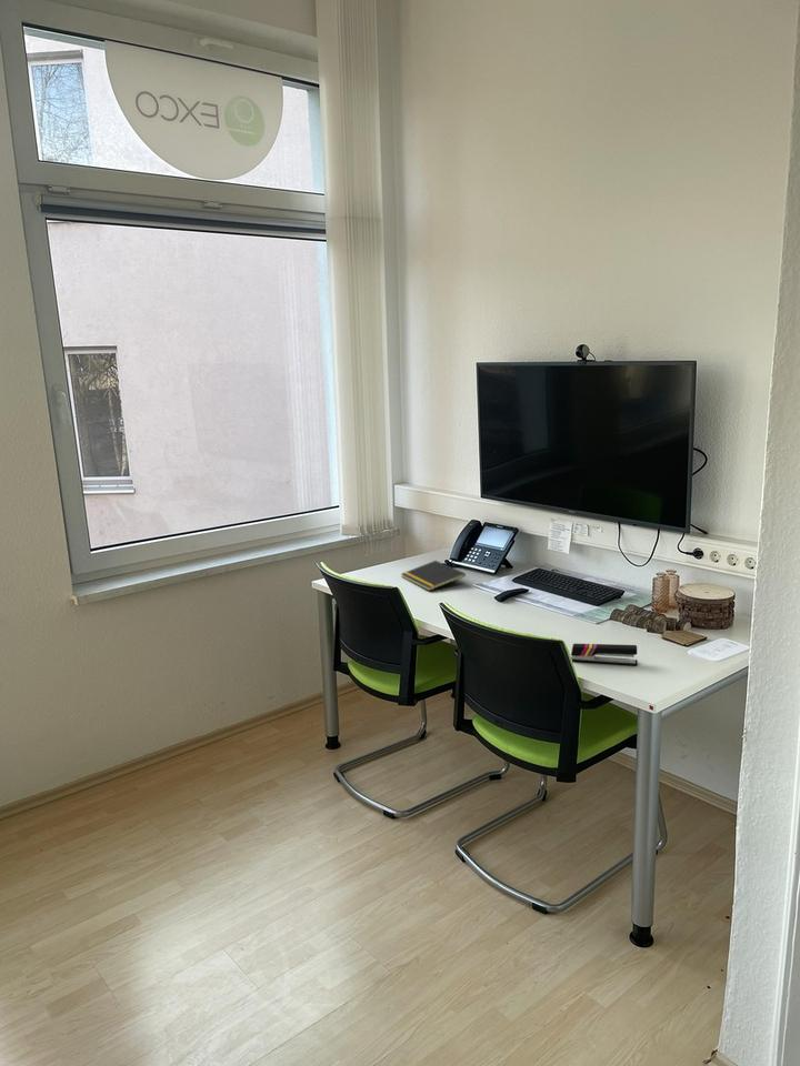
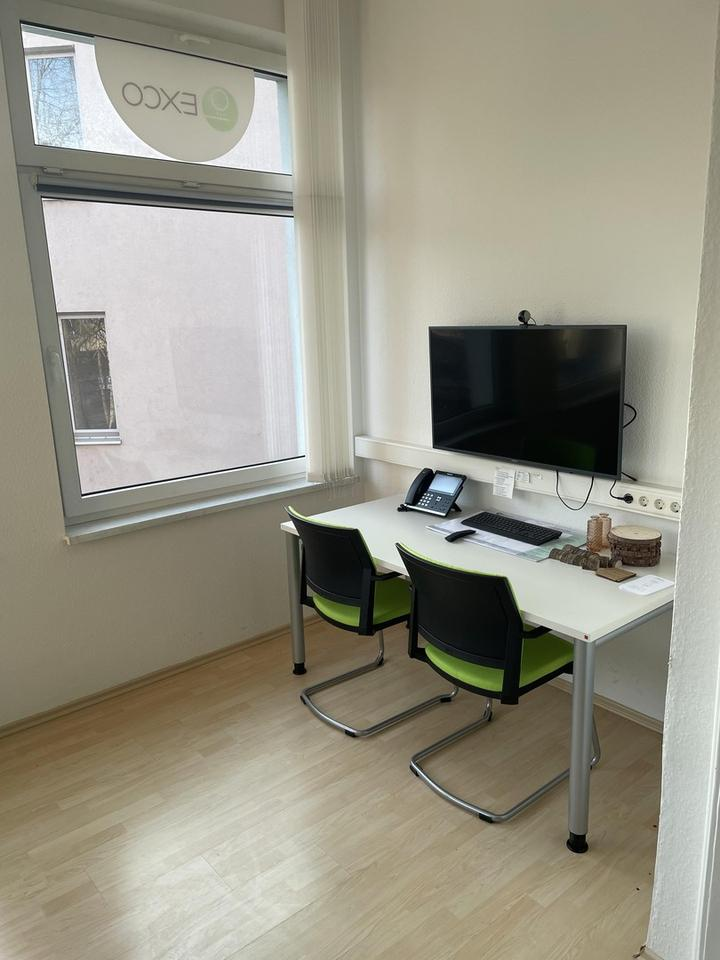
- notepad (432, 574)
- stapler (603, 653)
